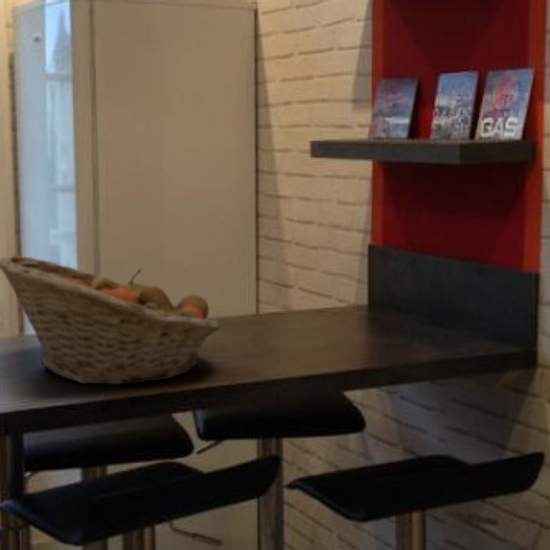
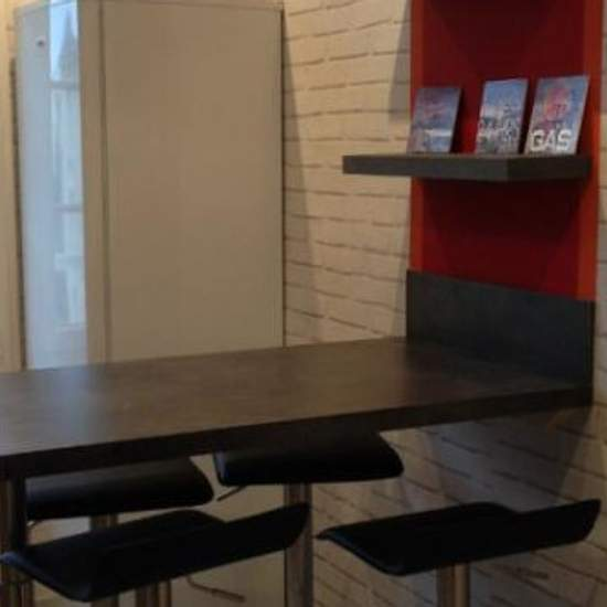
- fruit basket (107, 311)
